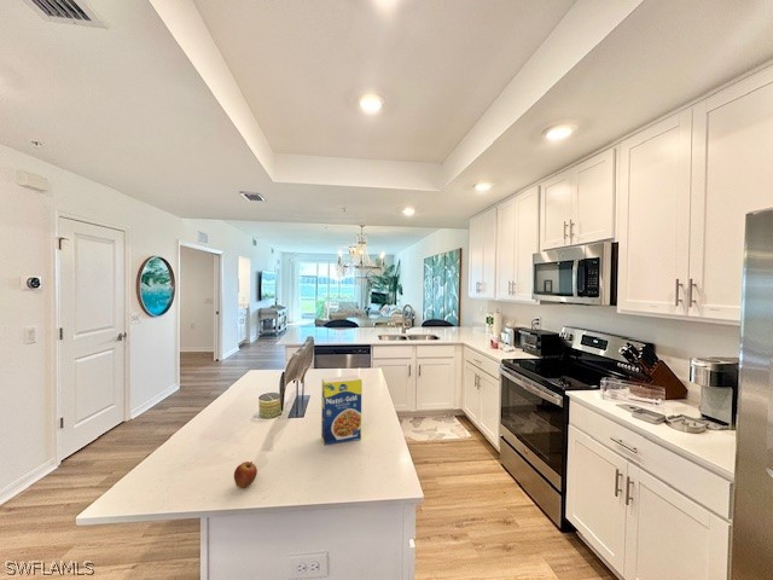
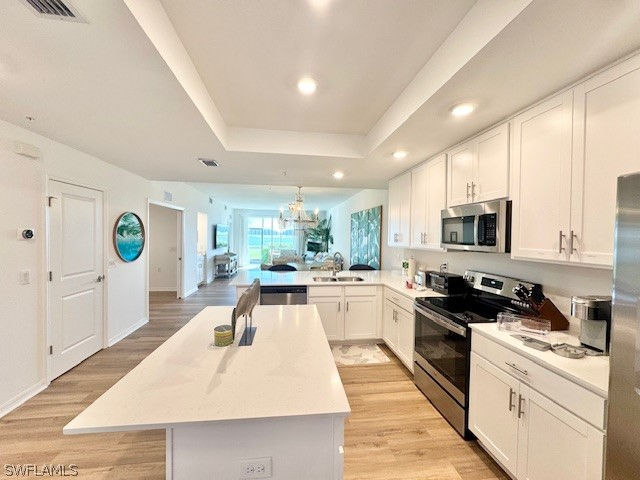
- legume (341, 408)
- fruit (245, 472)
